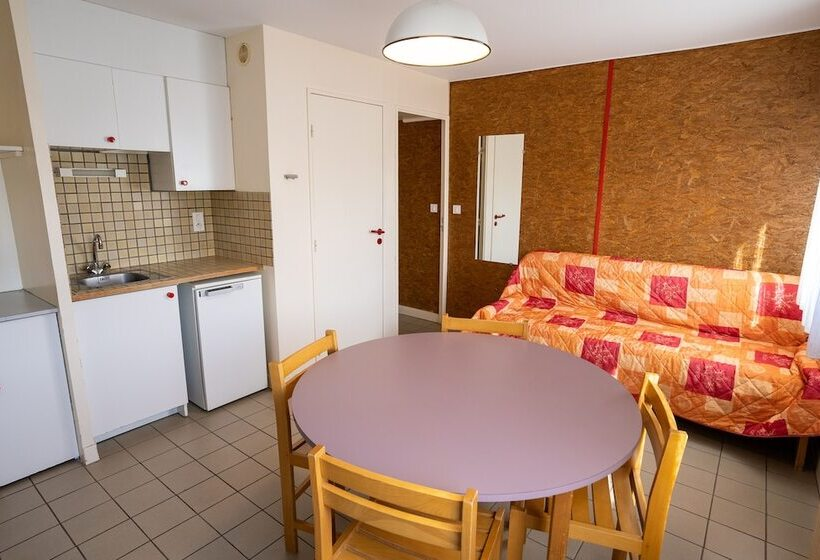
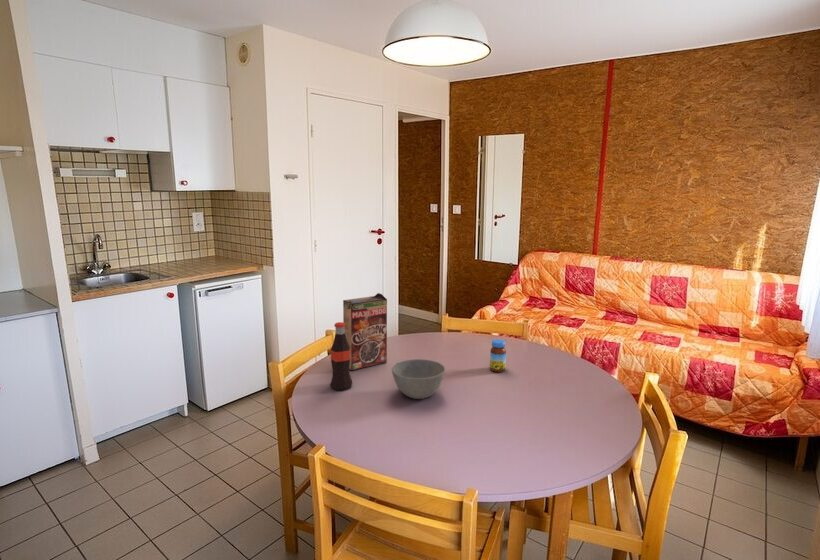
+ jar (498, 355)
+ cereal box (364, 329)
+ bottle (340, 354)
+ bowl (418, 381)
